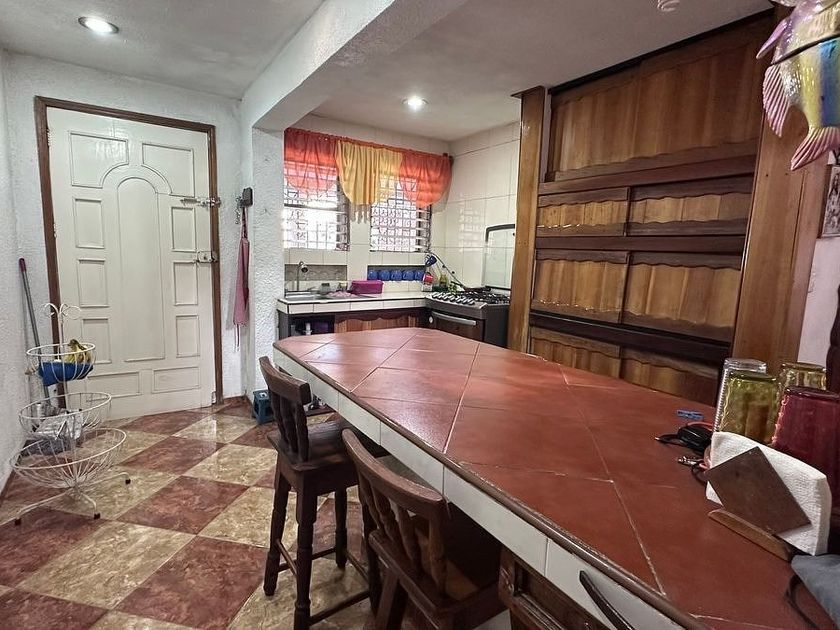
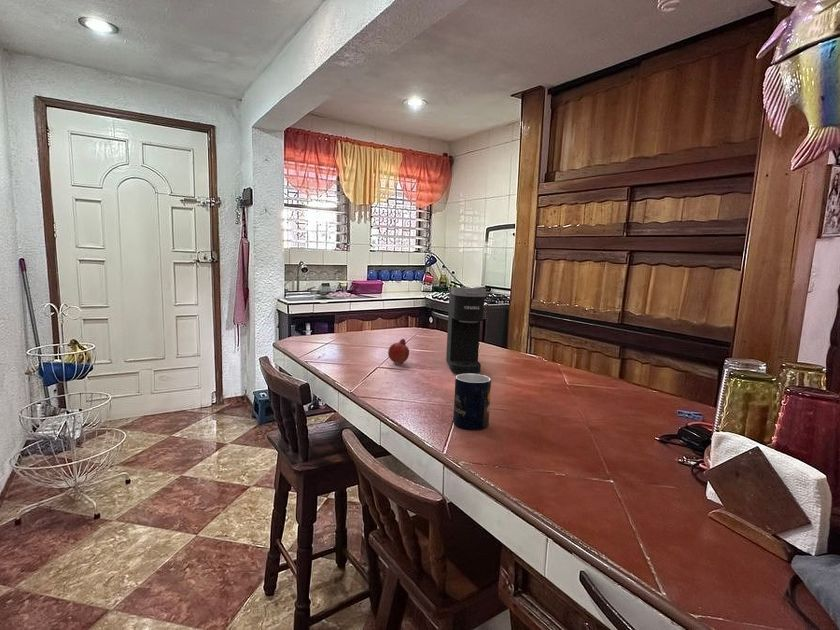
+ coffee maker (464, 327)
+ mug (475, 402)
+ fruit (398, 351)
